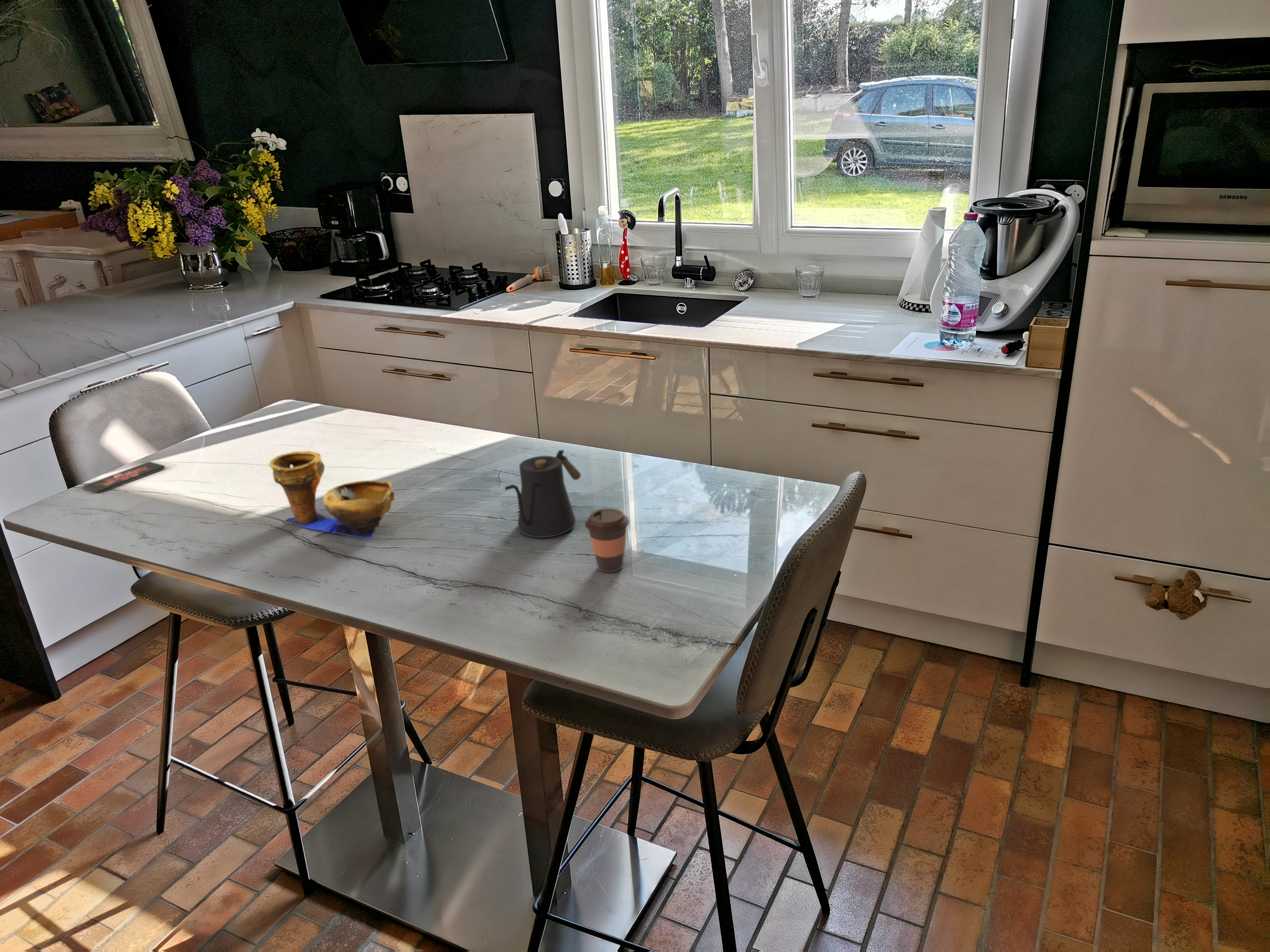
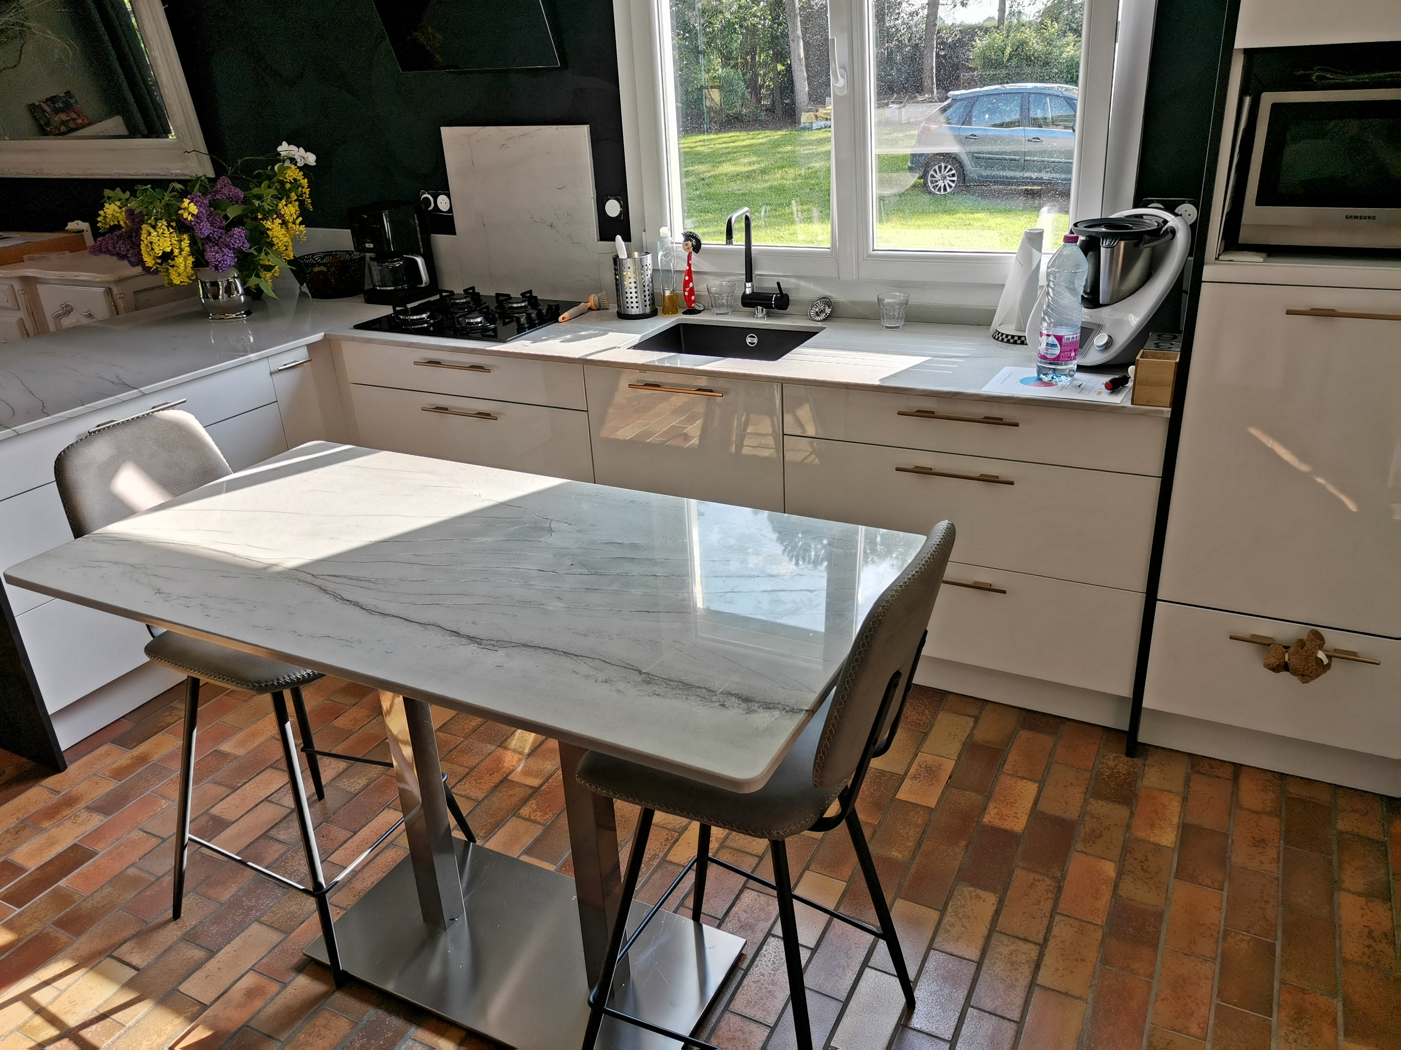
- smartphone (125, 477)
- kettle (546, 493)
- decorative bowl (334, 494)
- coffee cup (608, 541)
